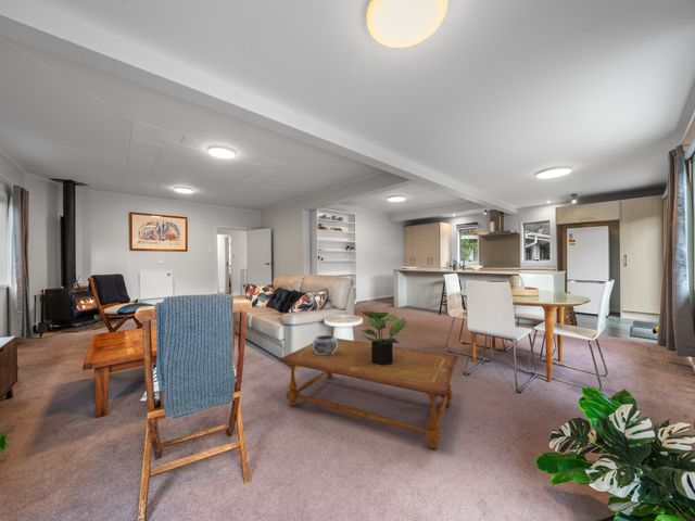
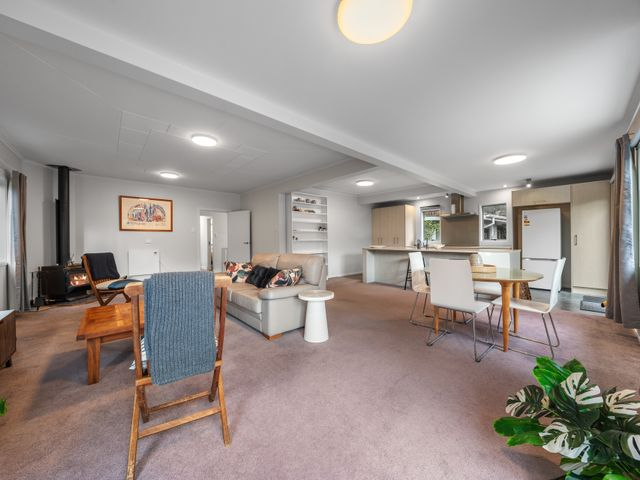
- potted plant (376, 333)
- coffee table (369, 380)
- decorative bowl (325, 344)
